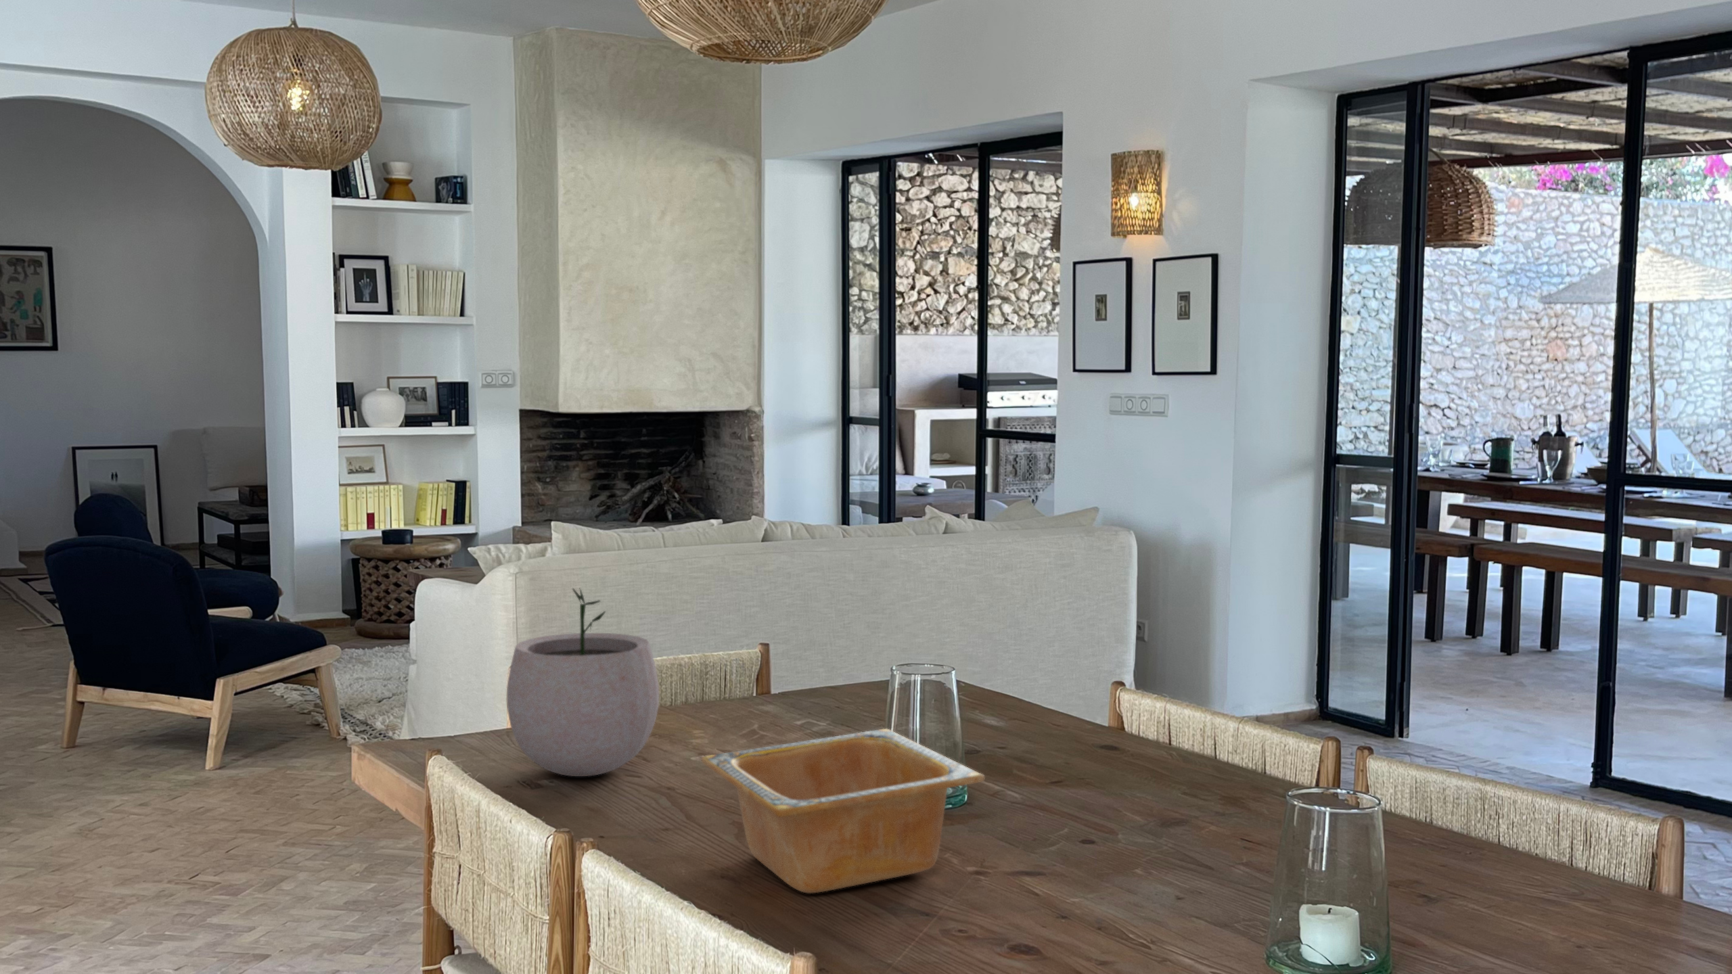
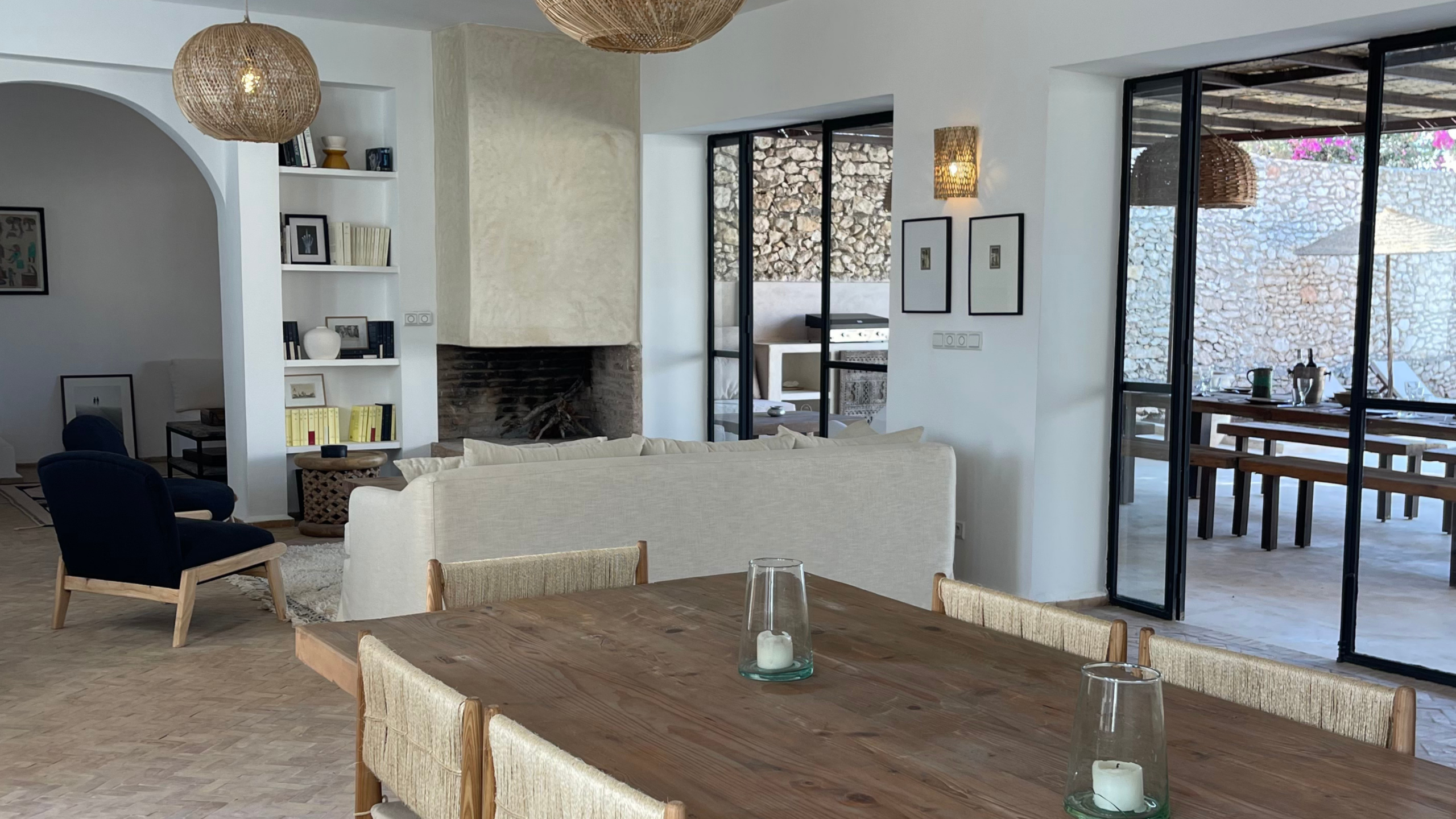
- plant pot (583, 679)
- serving bowl (837, 813)
